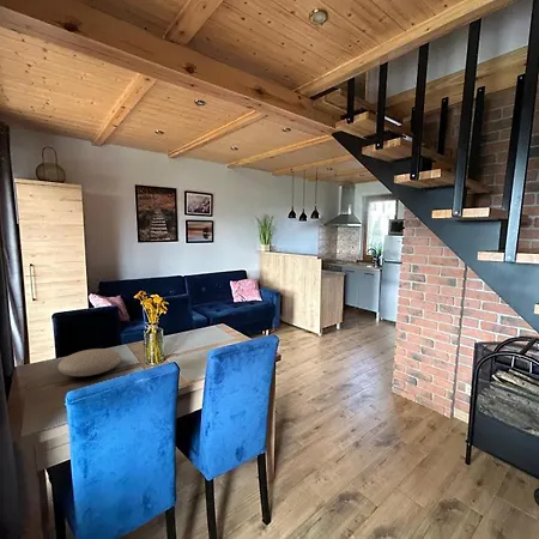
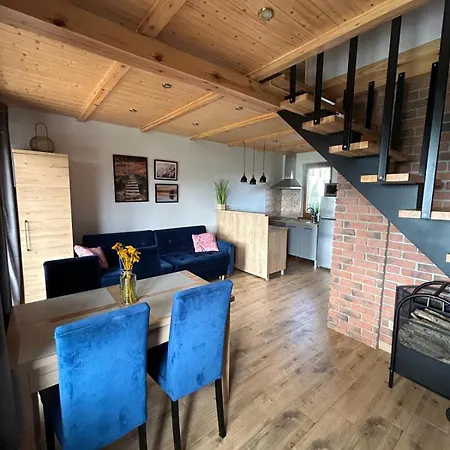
- plate (91, 361)
